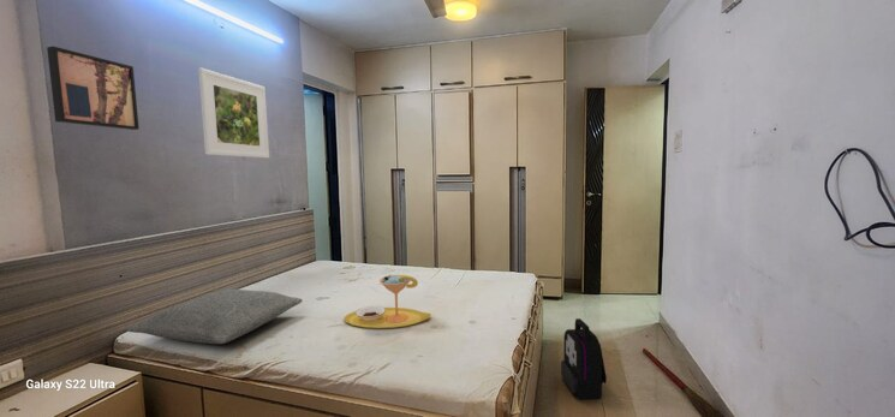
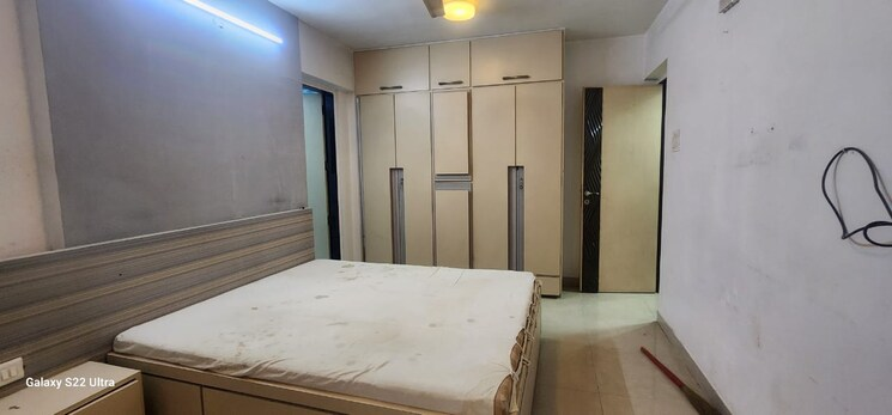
- pillow (223, 314)
- wall art (96, 91)
- backpack (583, 355)
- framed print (237, 117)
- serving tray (388, 290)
